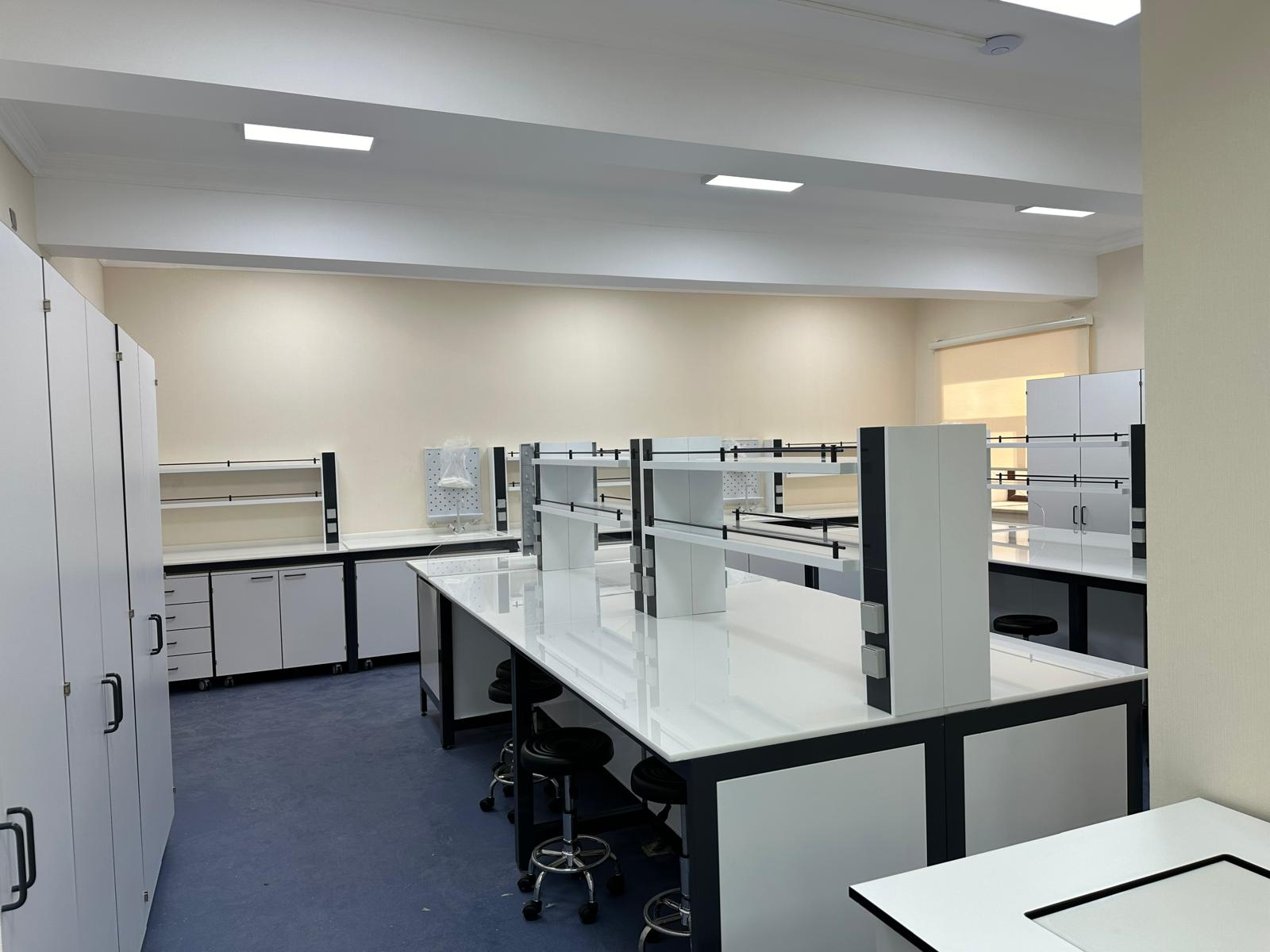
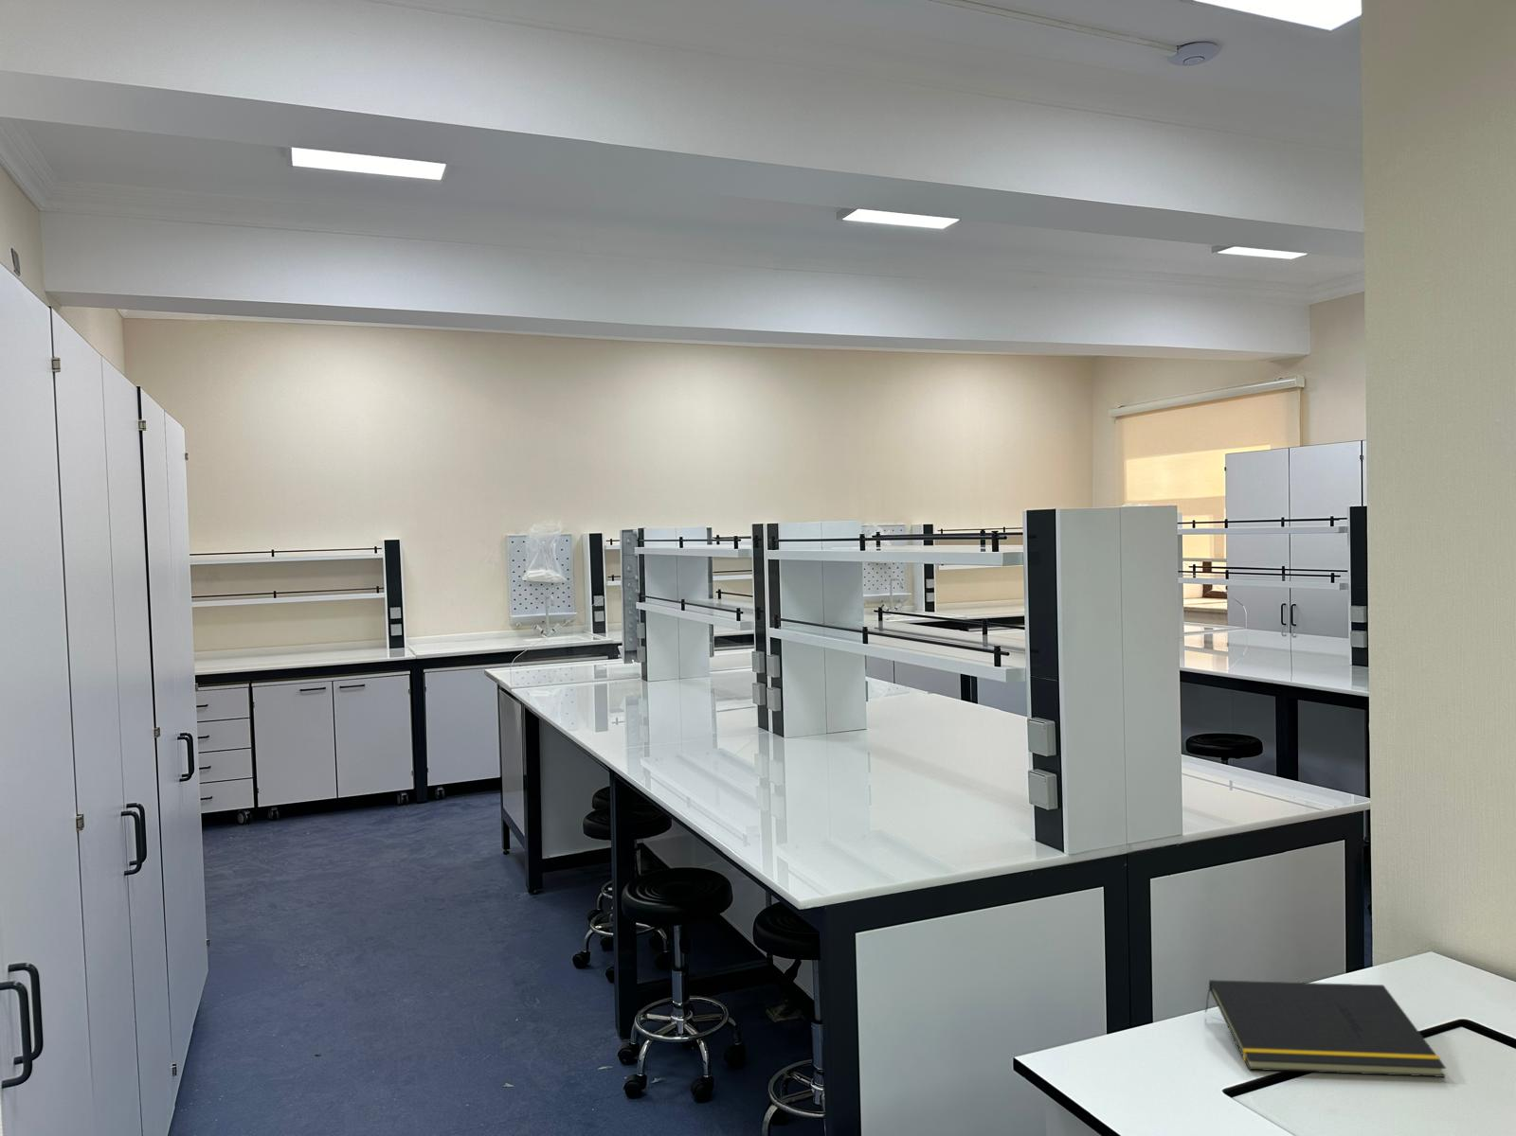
+ notepad (1319, 1024)
